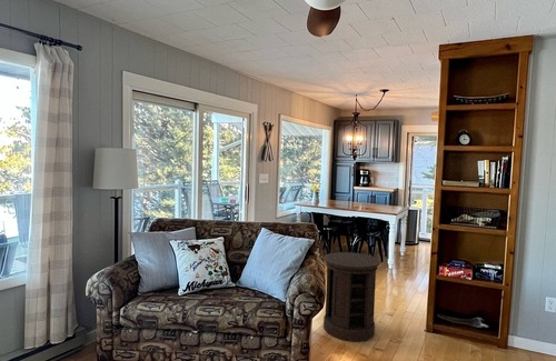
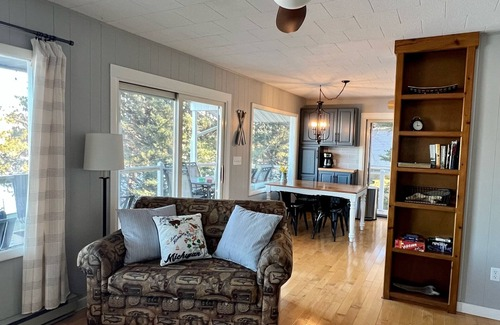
- side table (349, 293)
